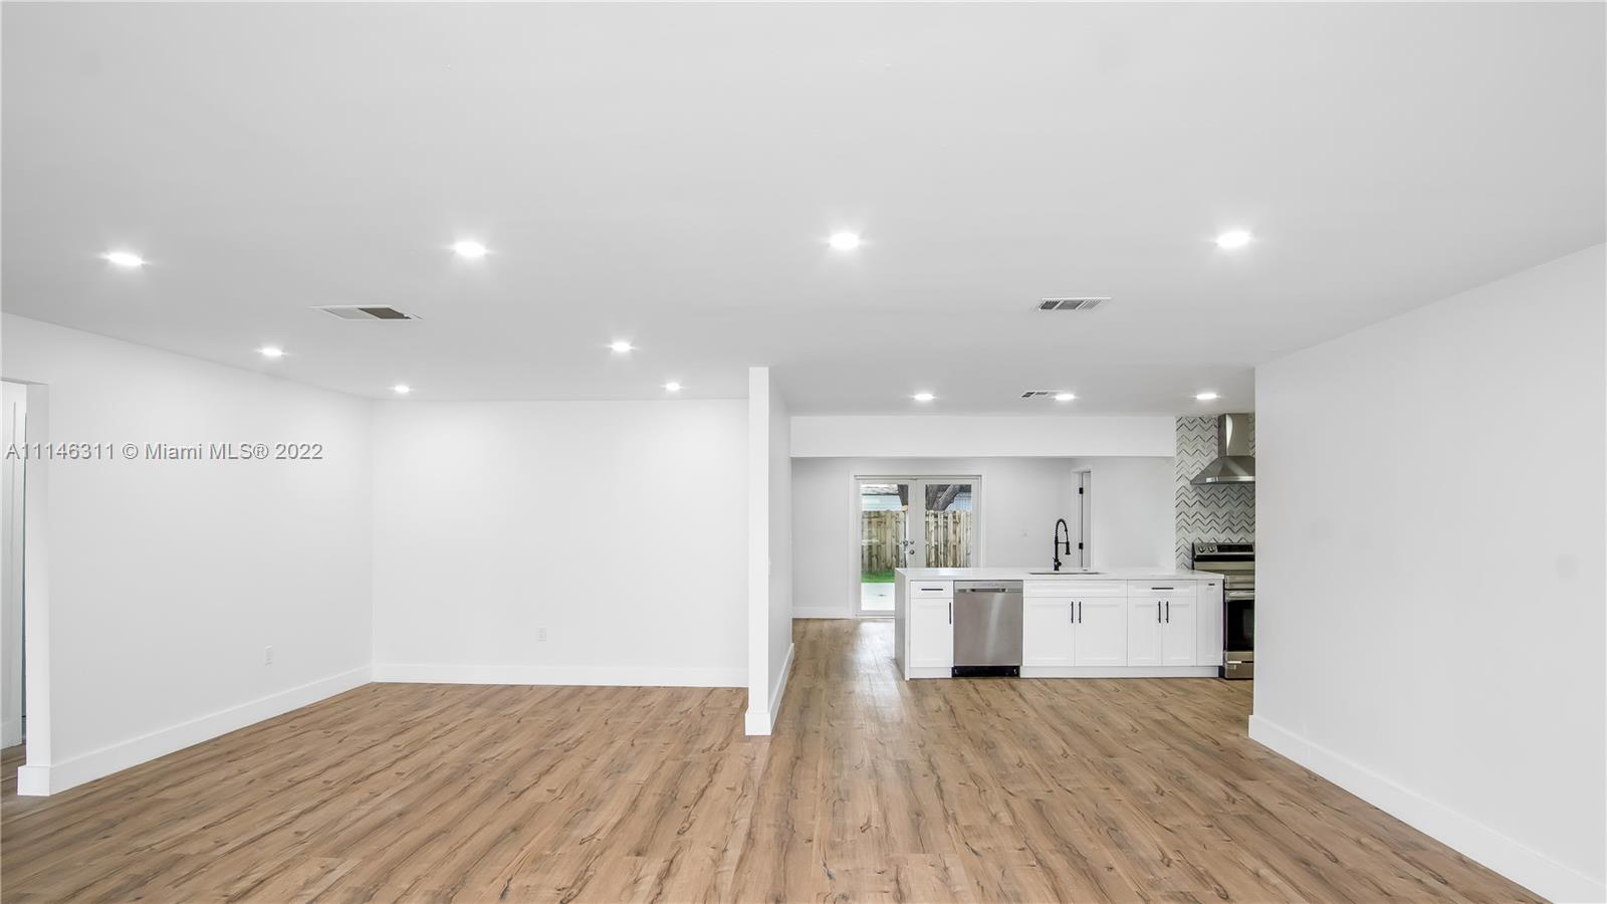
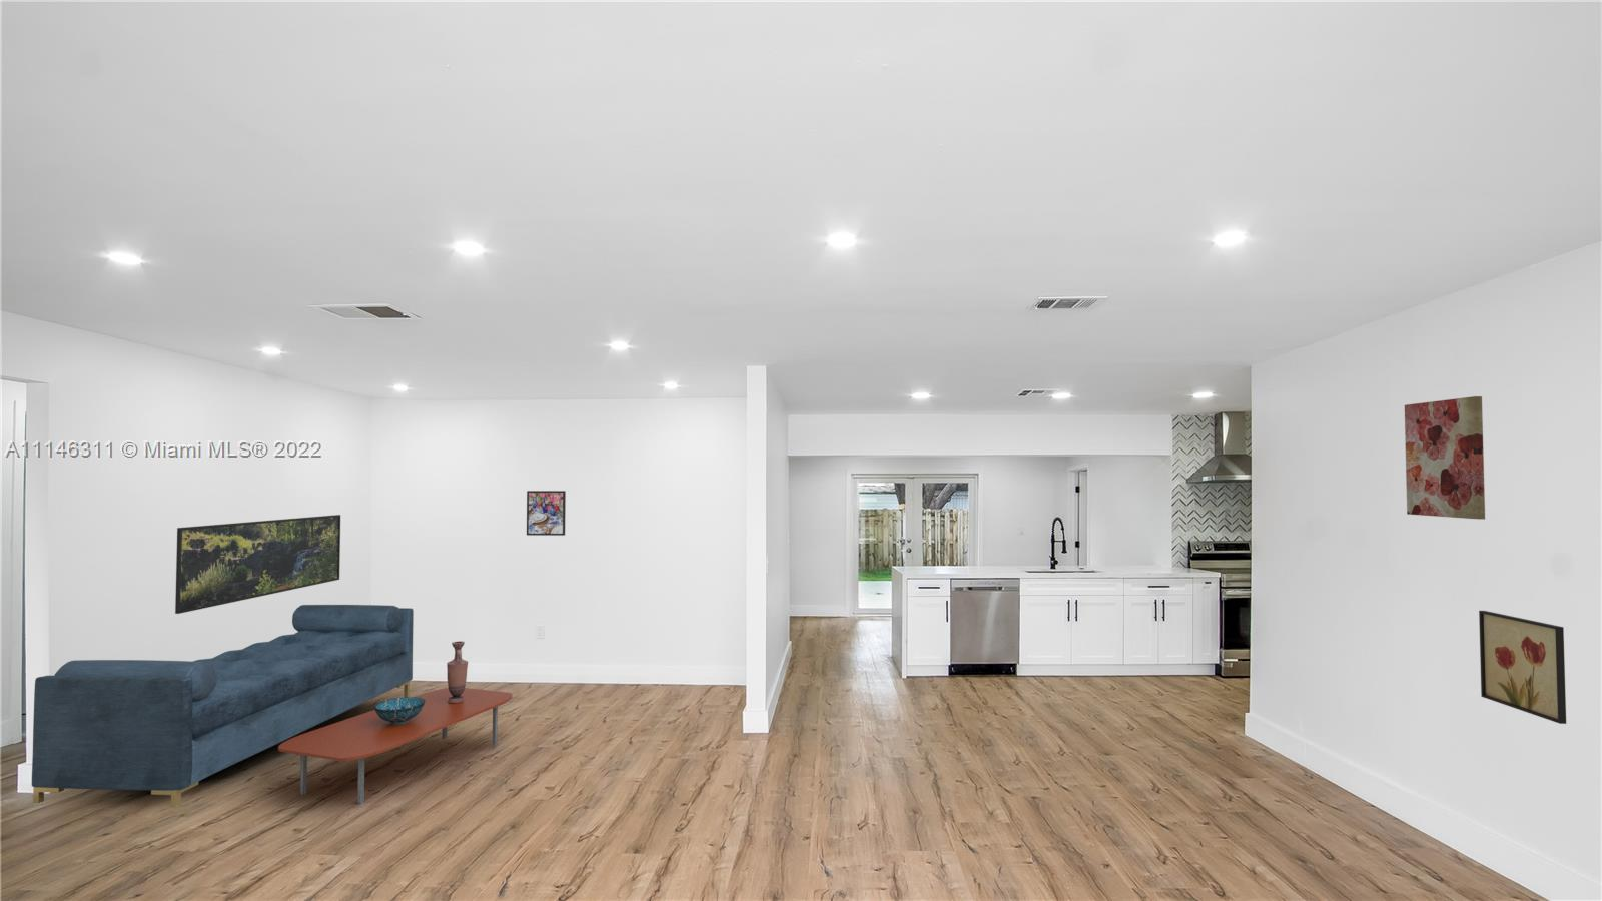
+ sofa (262, 684)
+ vase (457, 671)
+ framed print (546, 513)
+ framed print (270, 557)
+ wall art (1441, 459)
+ coffee table (406, 741)
+ decorative bowl (399, 712)
+ wall art (1522, 663)
